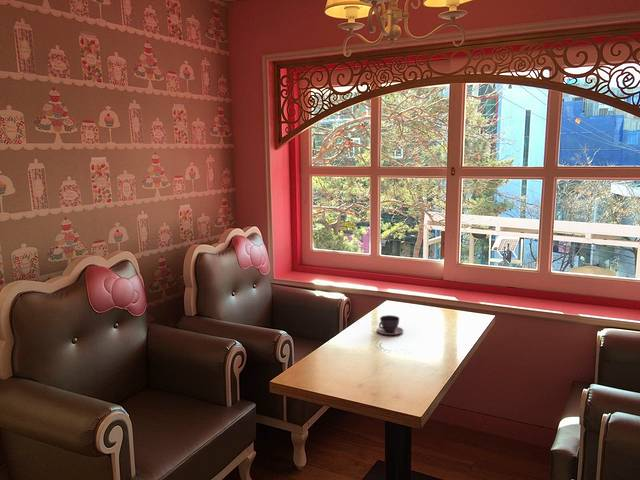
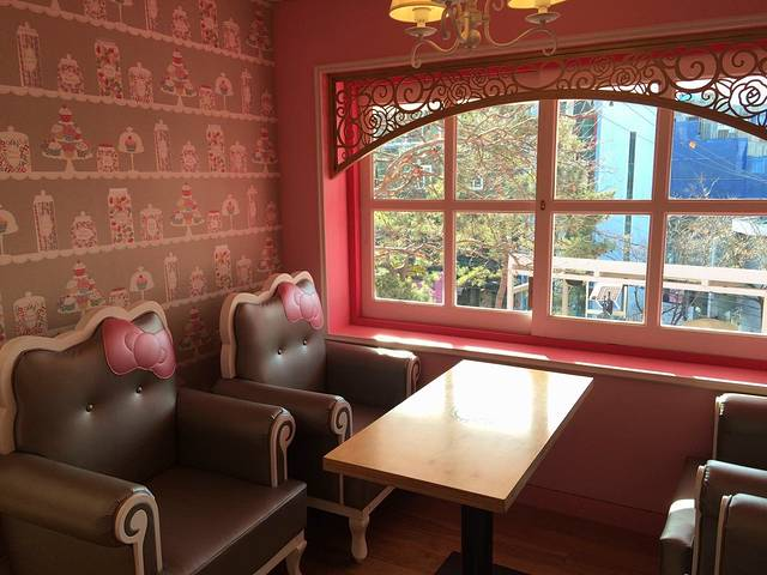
- teacup (389, 325)
